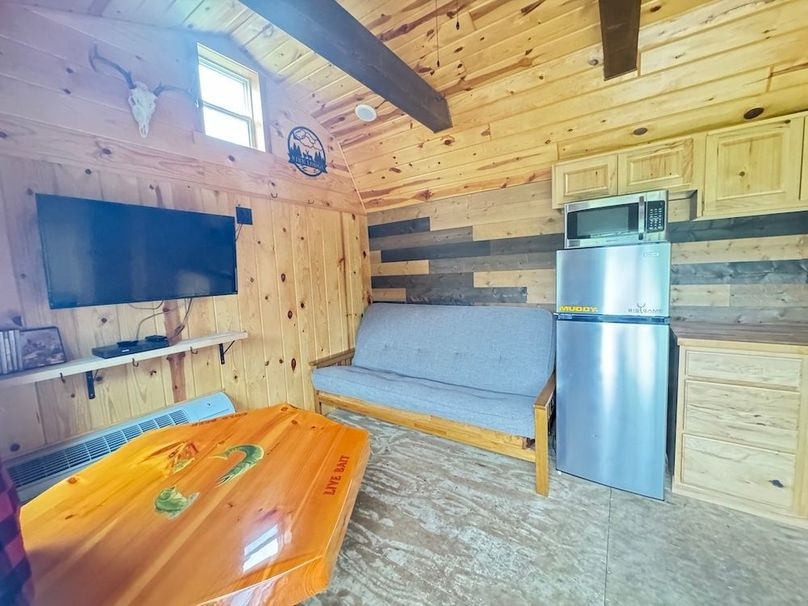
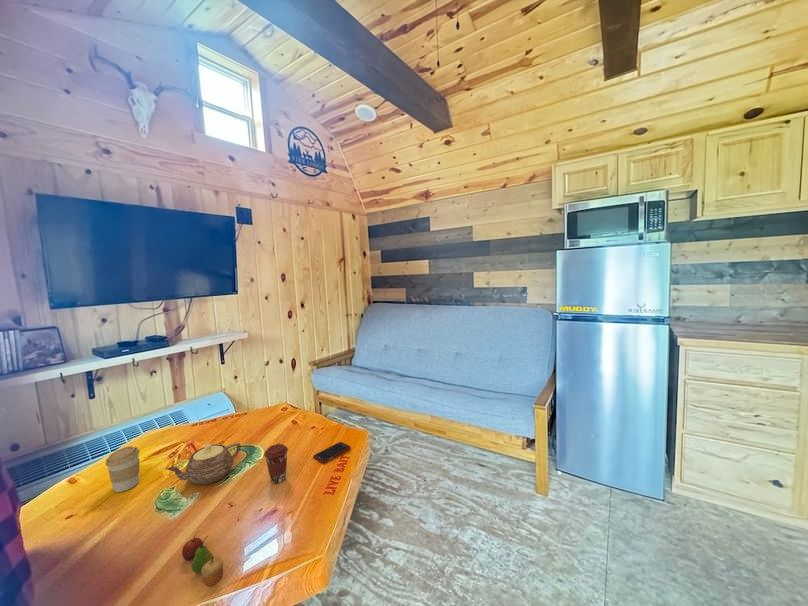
+ coffee cup (277, 463)
+ fruit (201, 554)
+ teapot (207, 461)
+ cell phone (332, 452)
+ coffee cup (124, 468)
